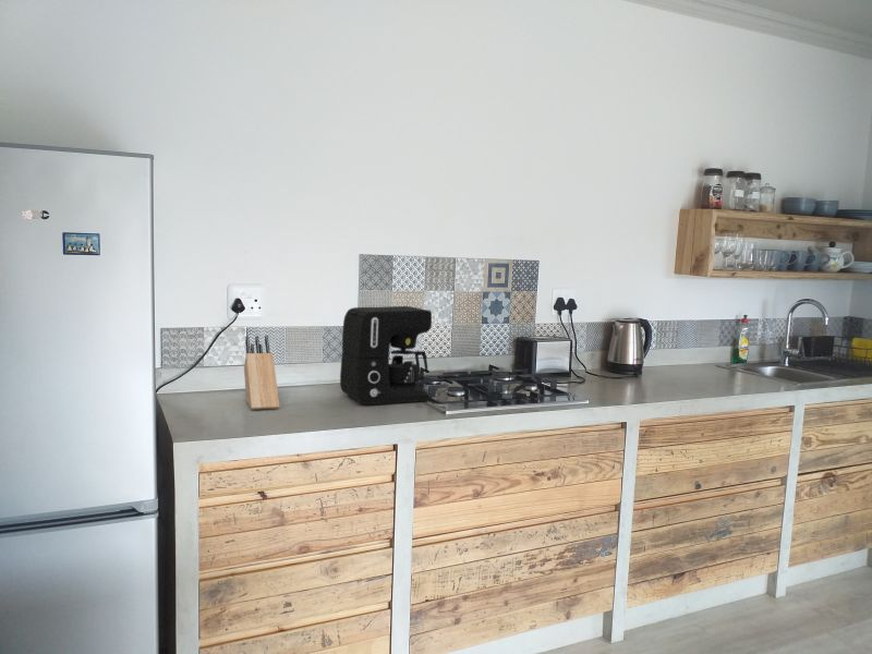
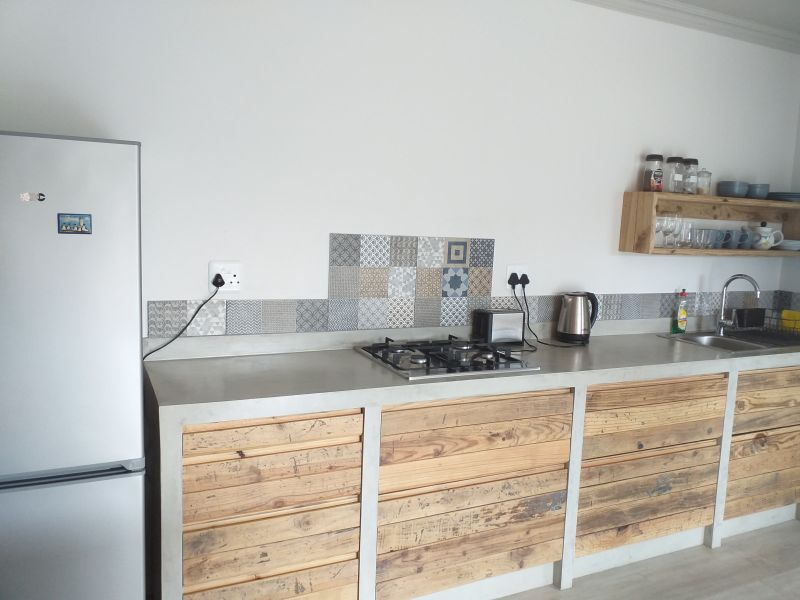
- knife block (261, 370)
- coffee maker (391, 352)
